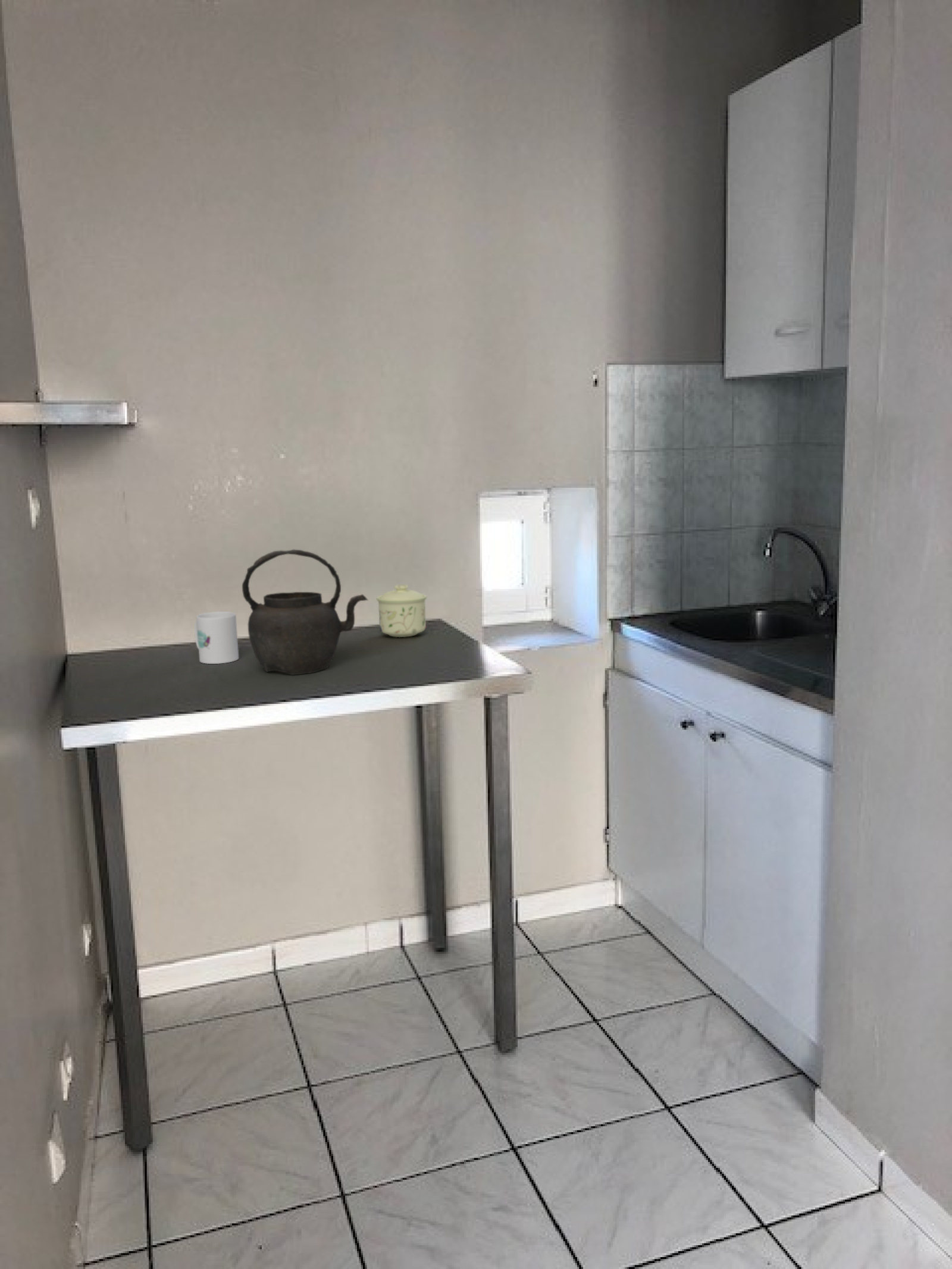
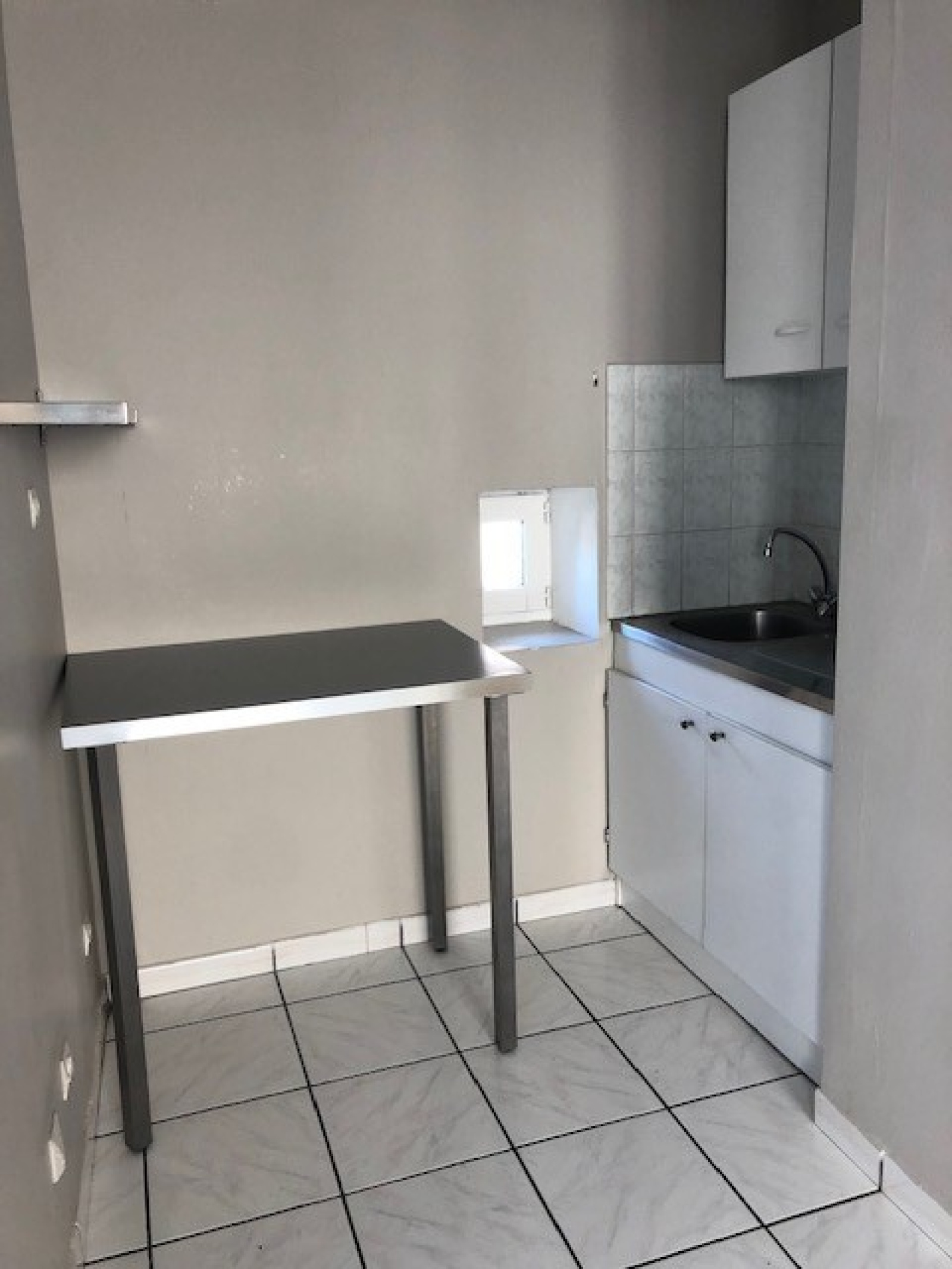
- kettle (305, 608)
- mug (212, 636)
- sugar bowl (402, 610)
